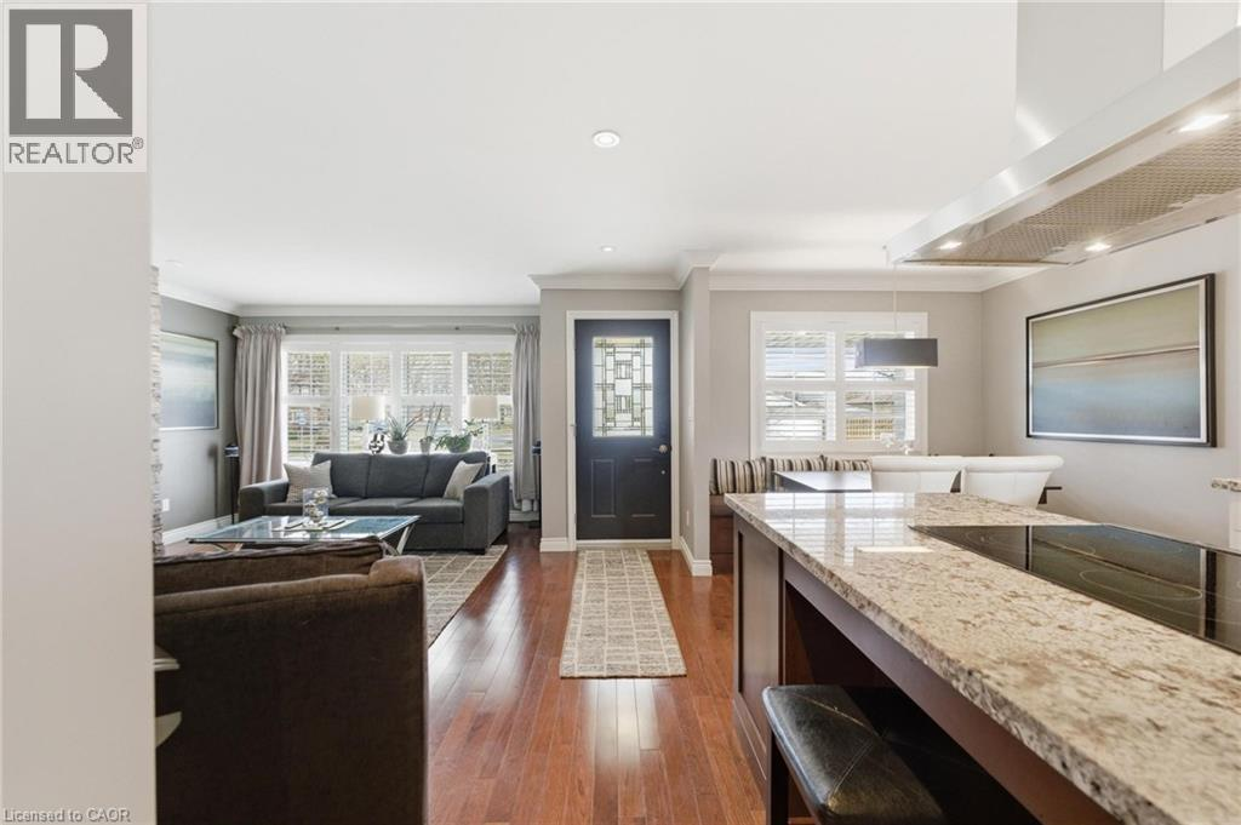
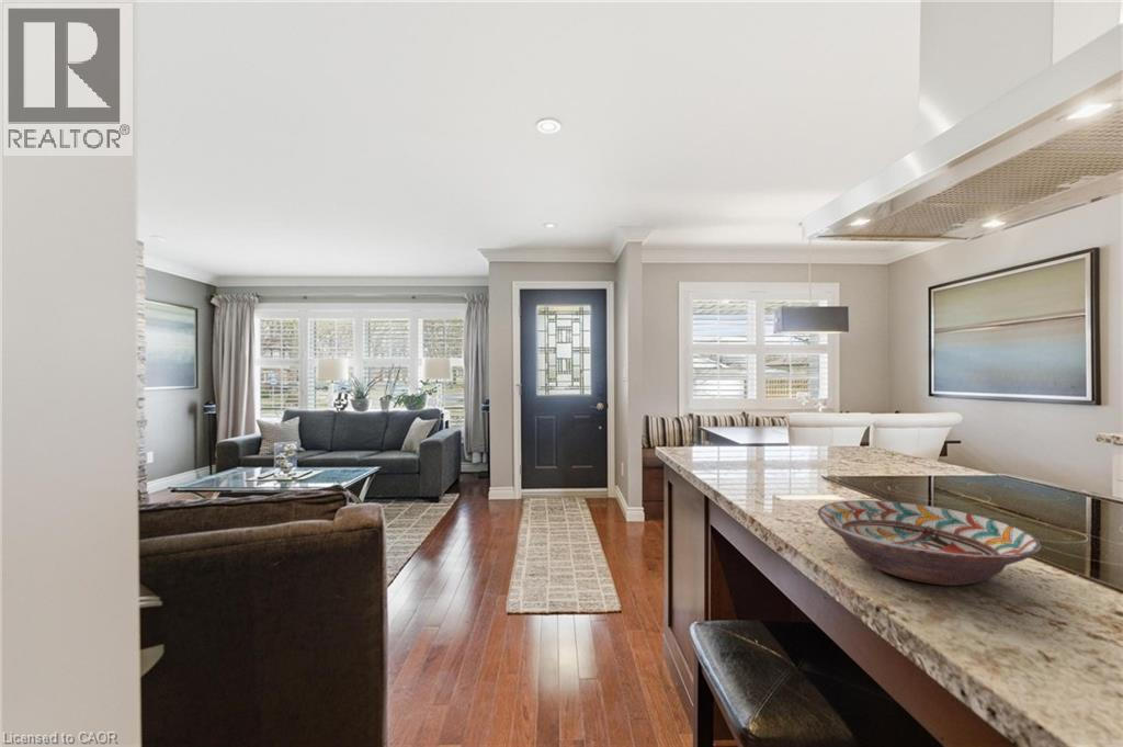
+ decorative bowl (917, 545)
